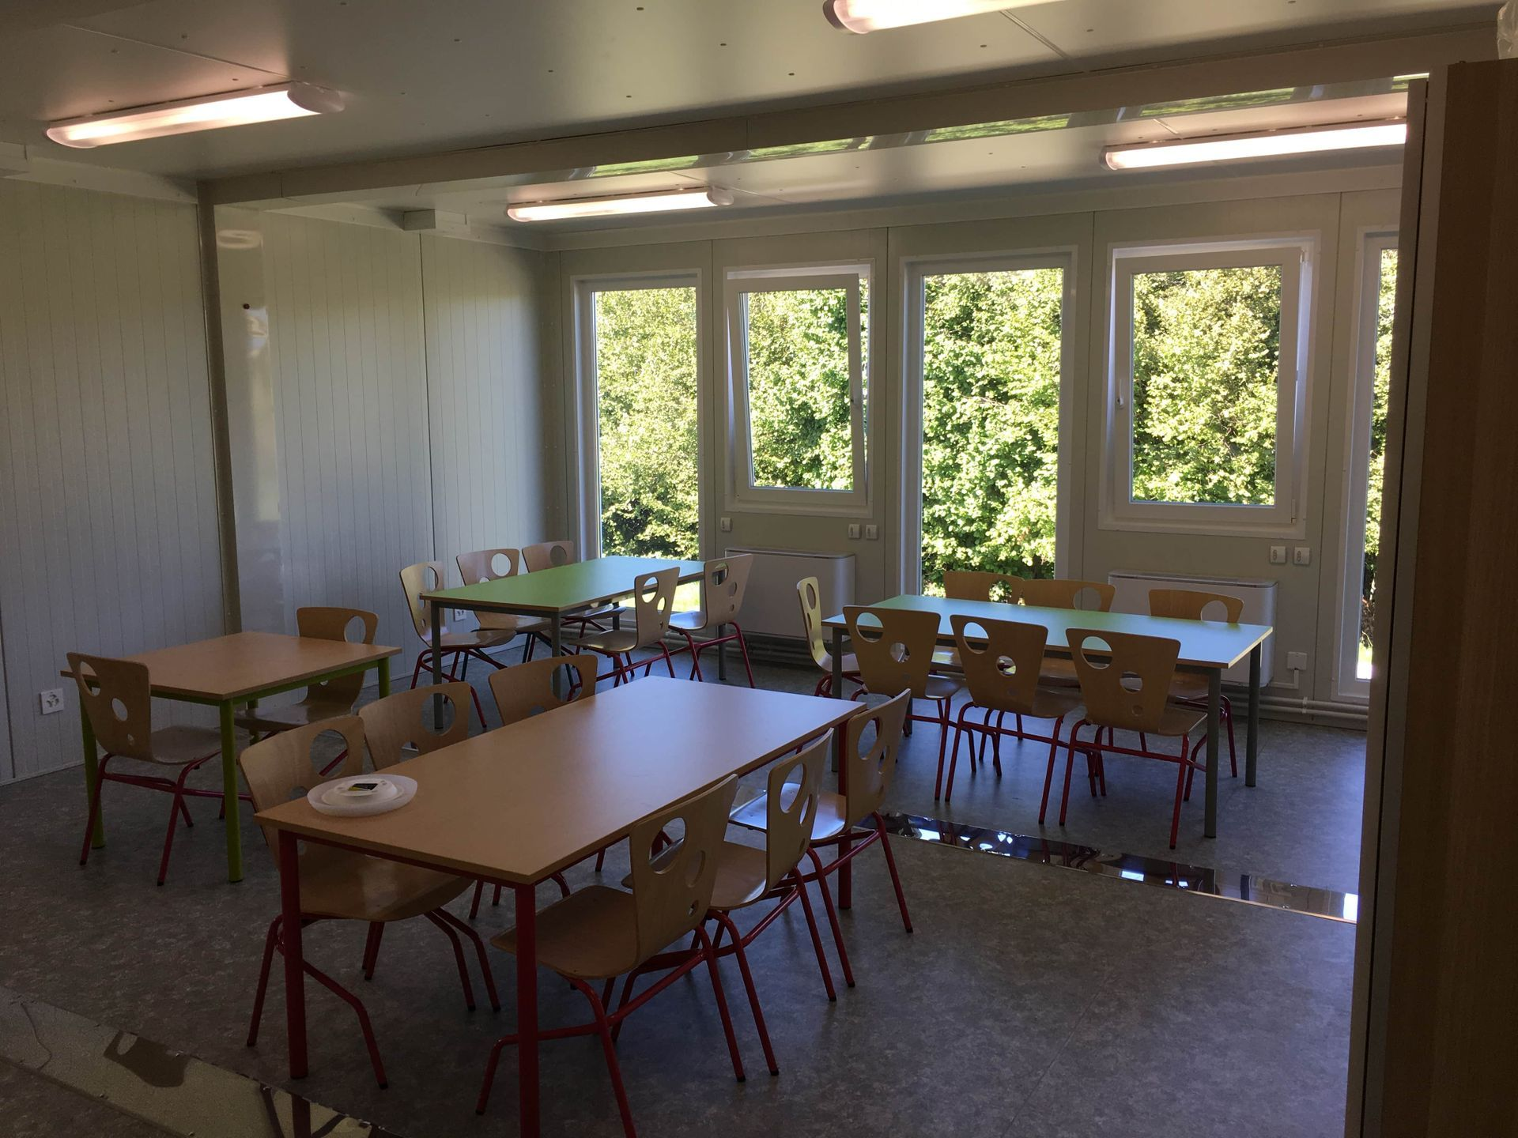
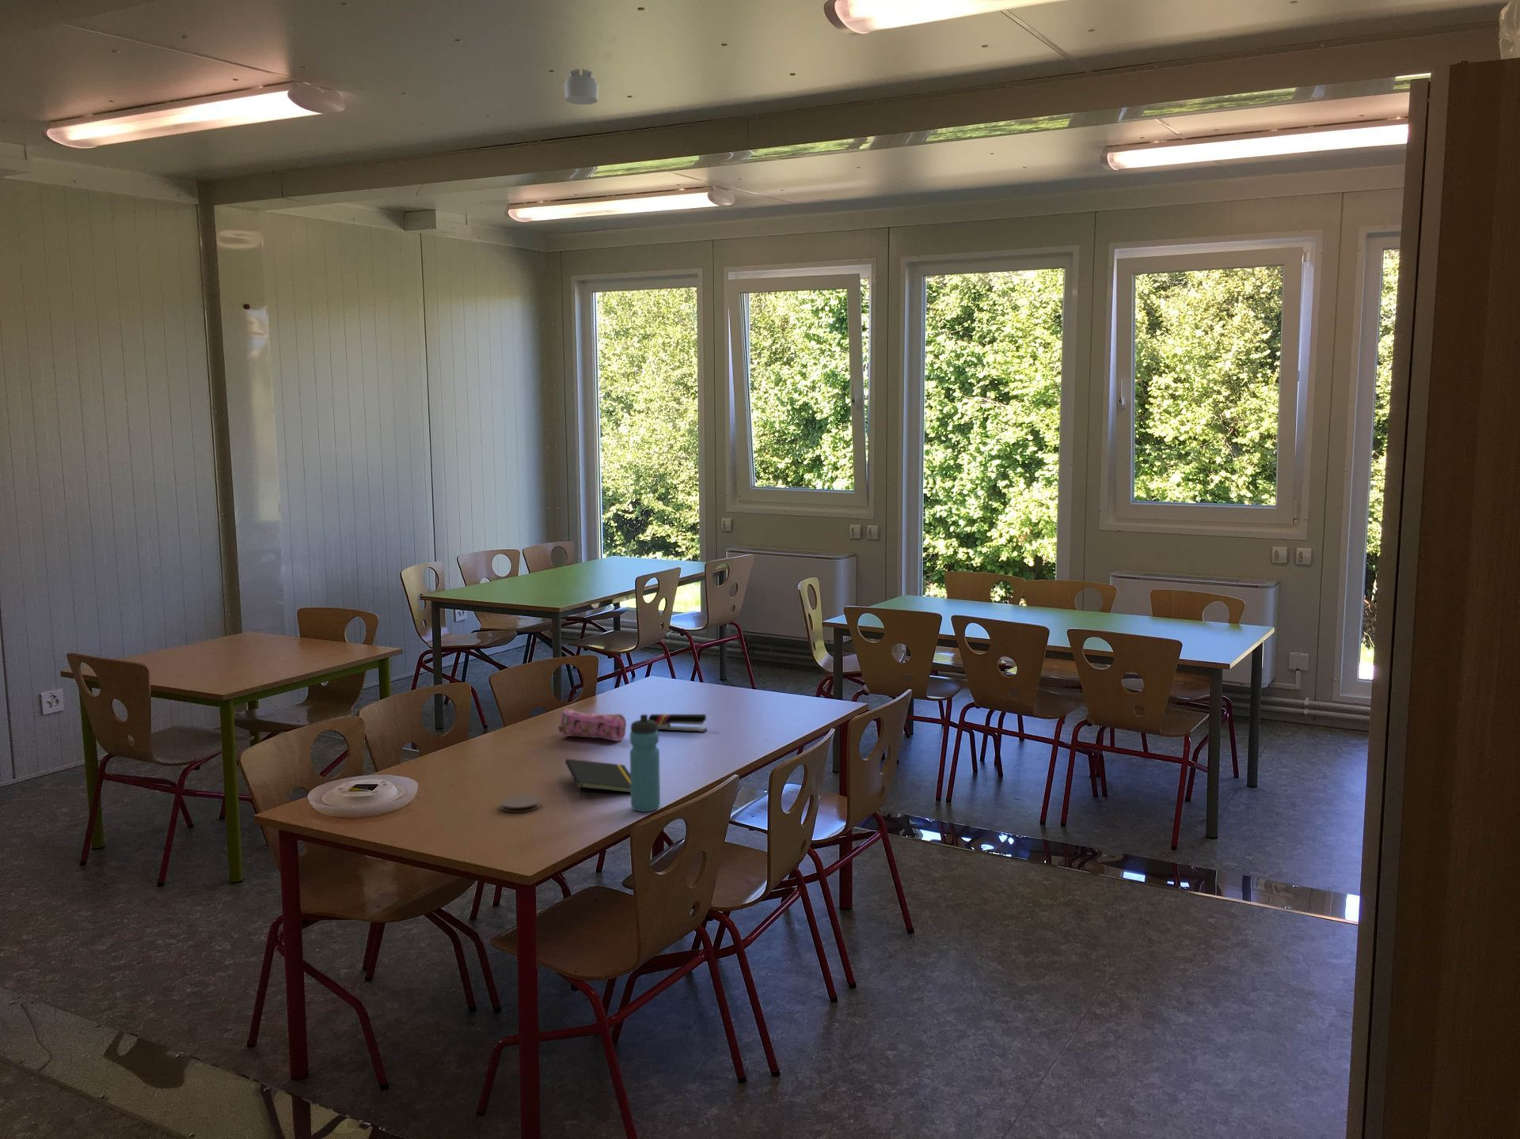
+ water bottle (644, 761)
+ pencil case (592, 725)
+ notepad (602, 775)
+ smoke detector (582, 86)
+ coaster (521, 804)
+ stapler (677, 721)
